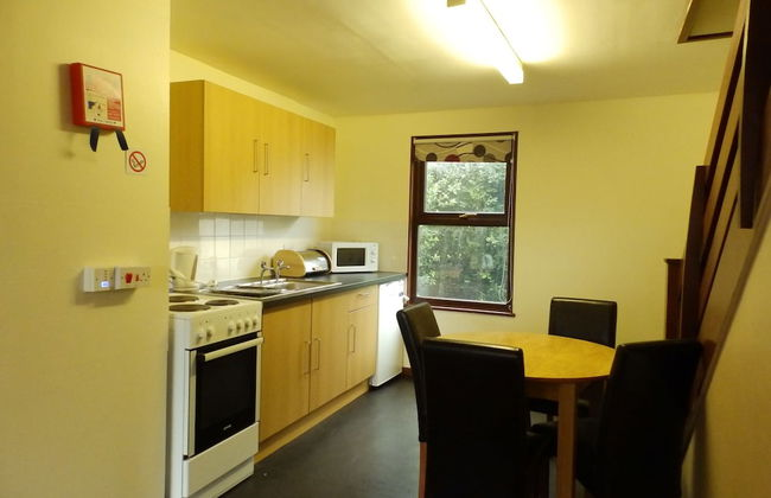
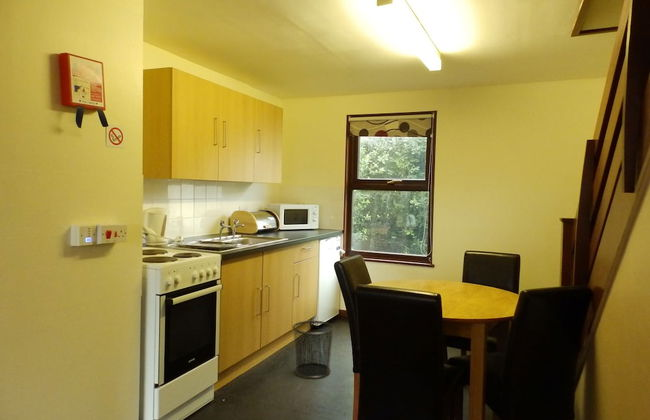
+ waste bin (313, 348)
